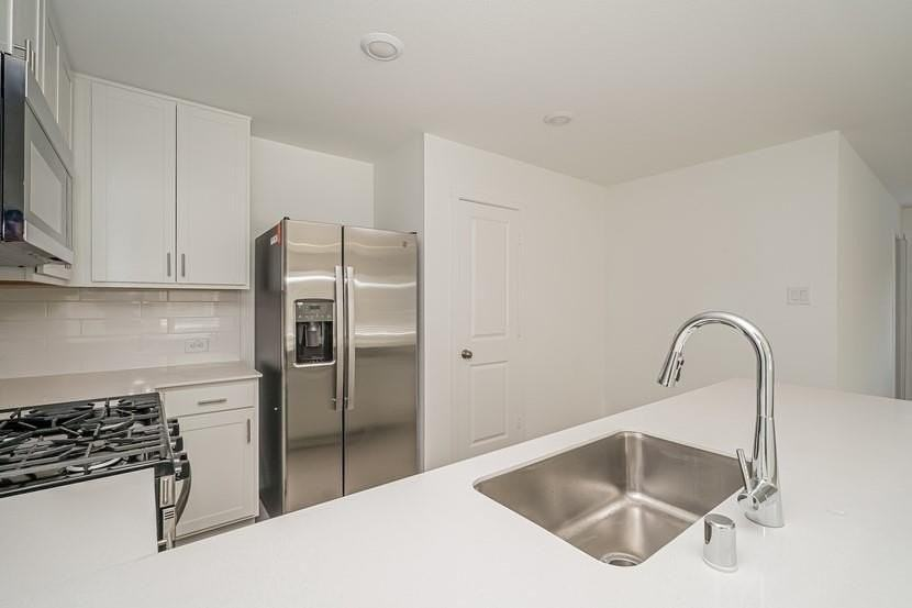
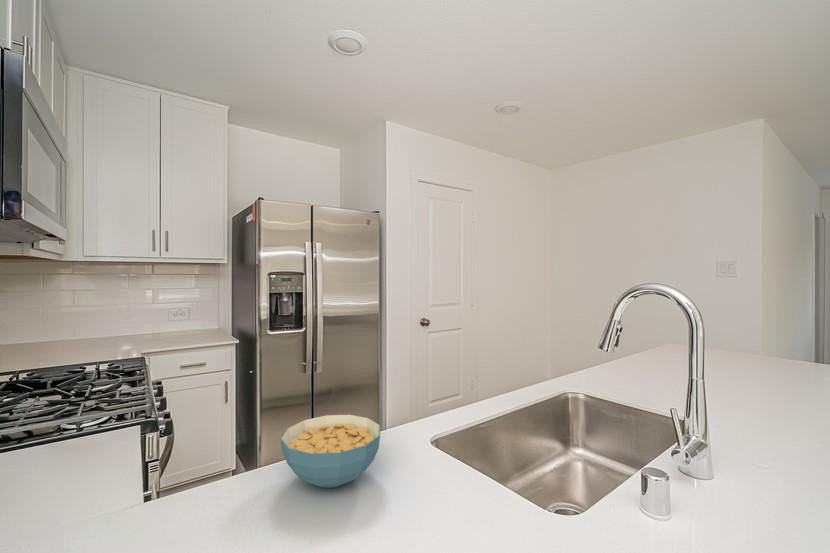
+ cereal bowl (332, 455)
